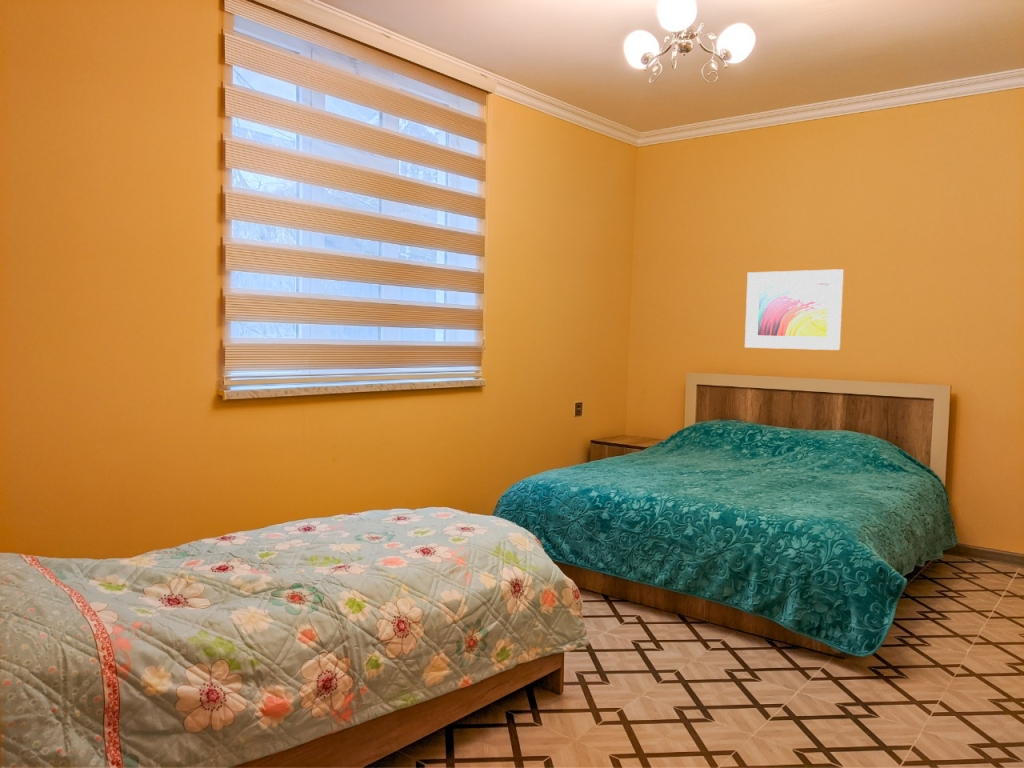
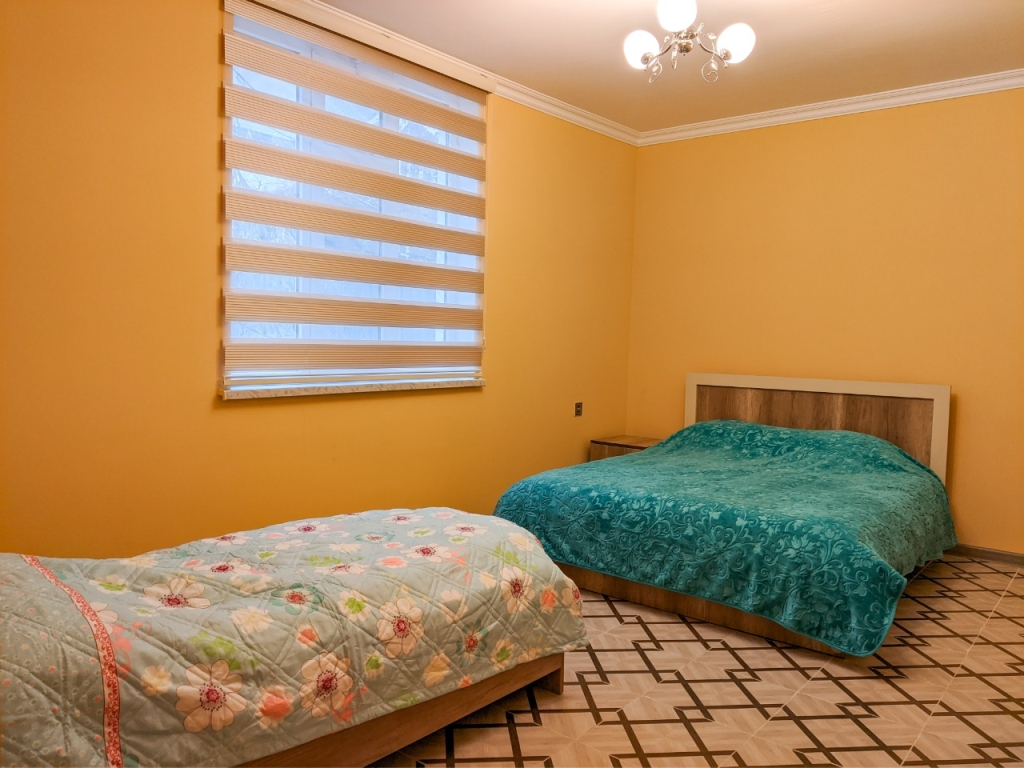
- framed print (792, 310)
